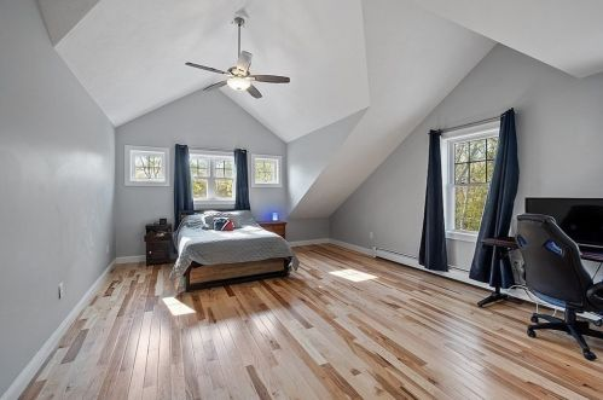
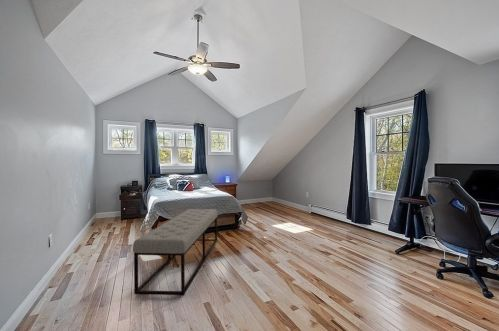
+ bench (186, 240)
